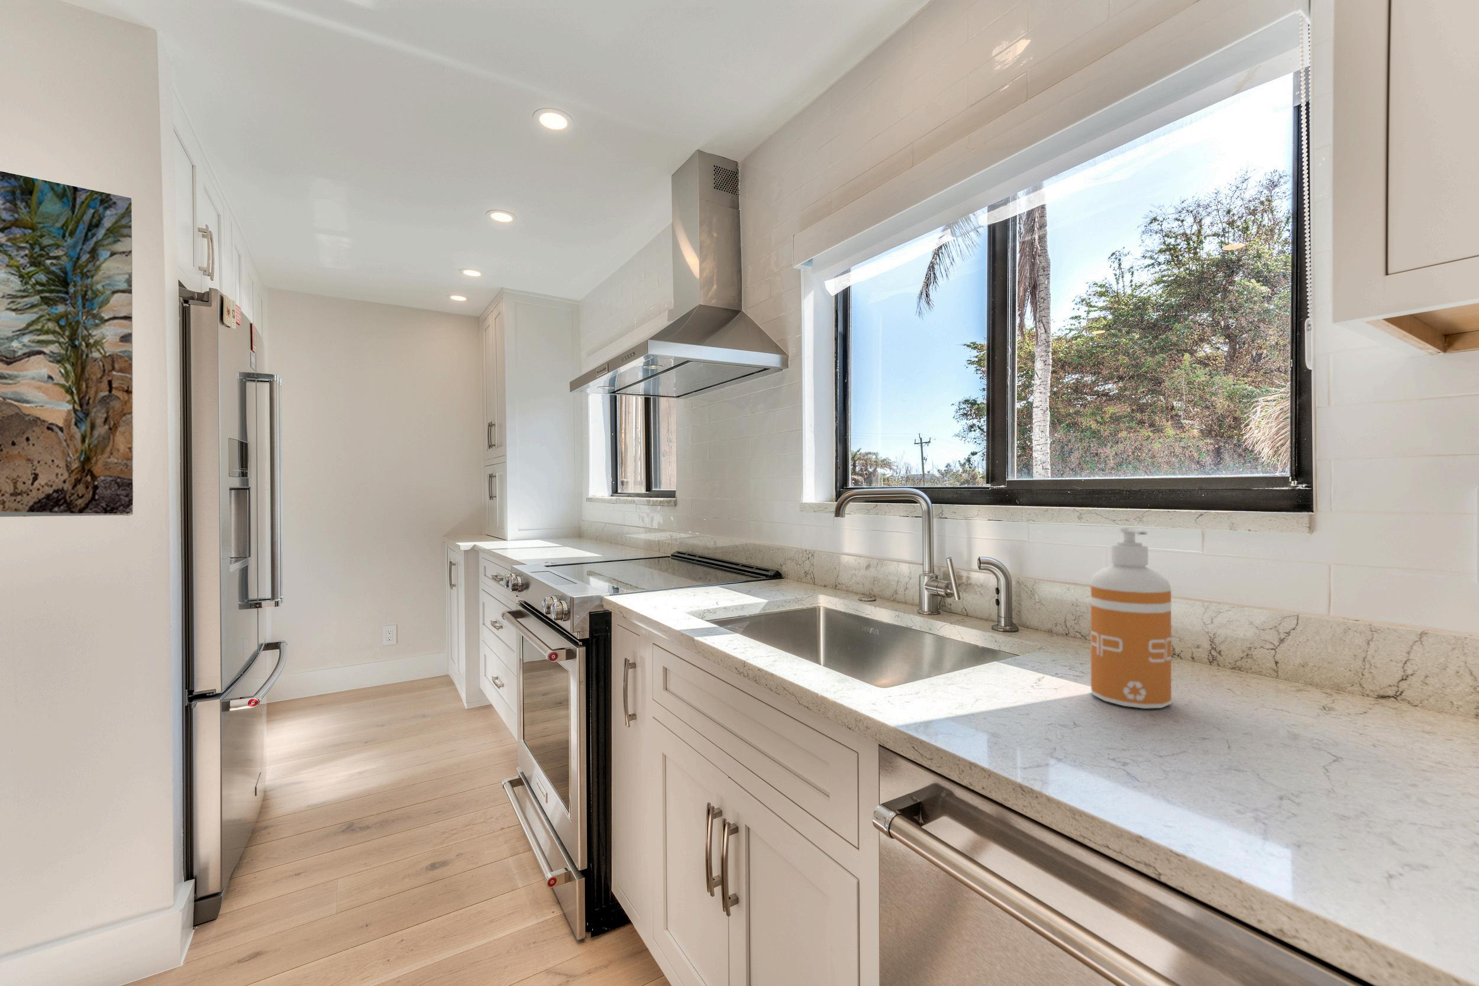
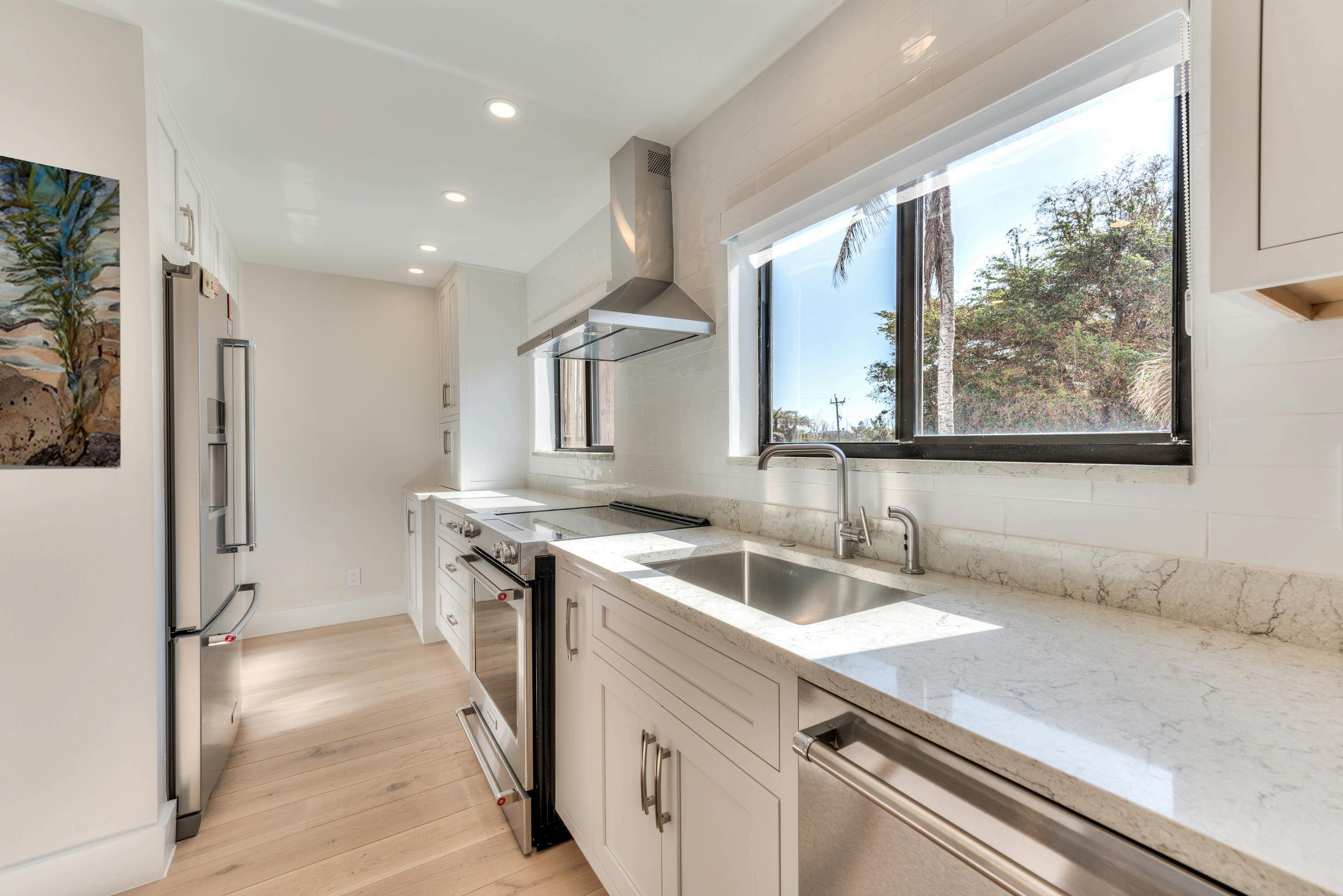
- soap dispenser (1130, 612)
